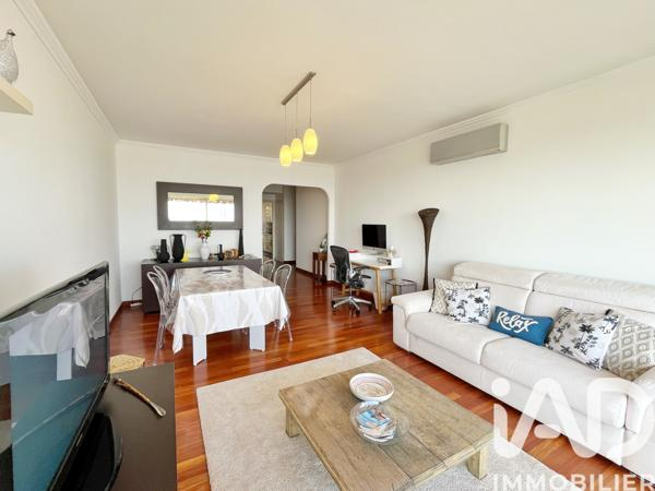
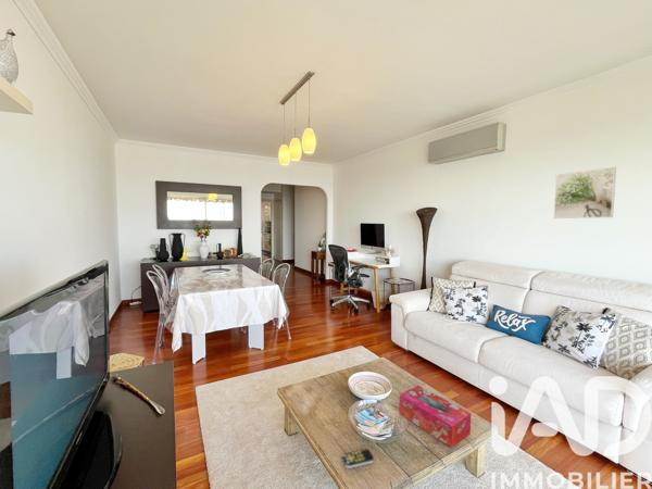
+ remote control (358, 457)
+ tissue box (432, 413)
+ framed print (582, 195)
